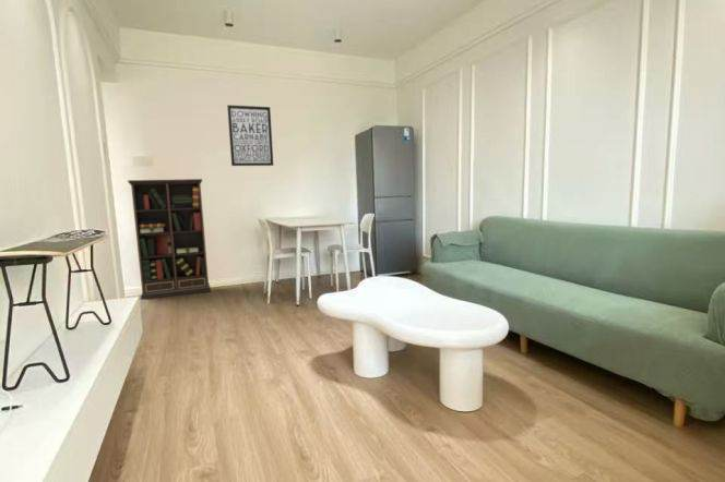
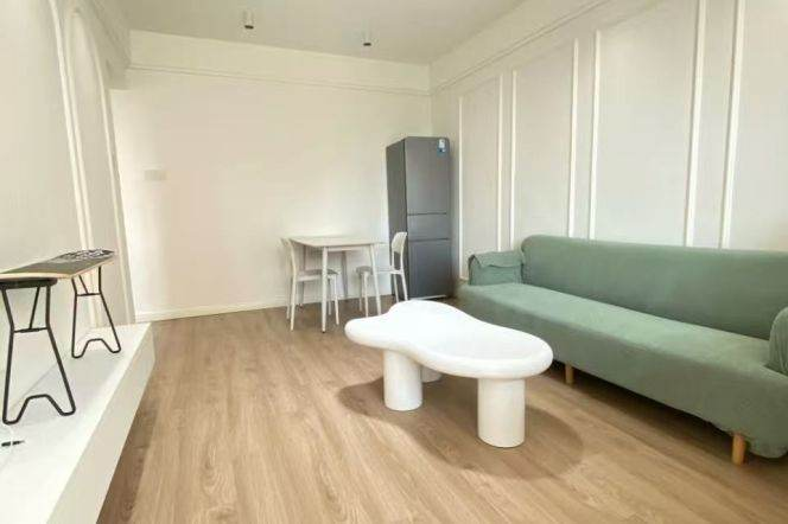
- wall art (250, 135)
- bookcase (171, 237)
